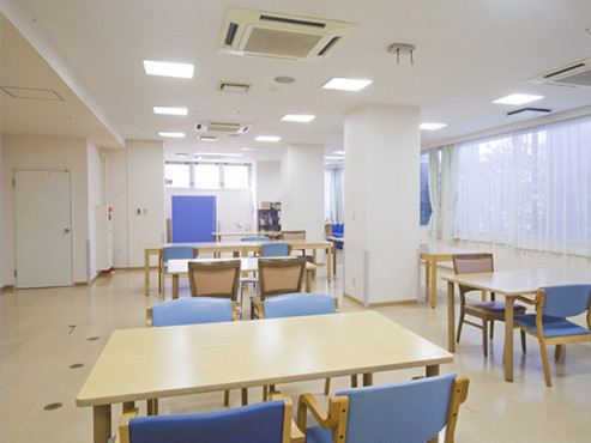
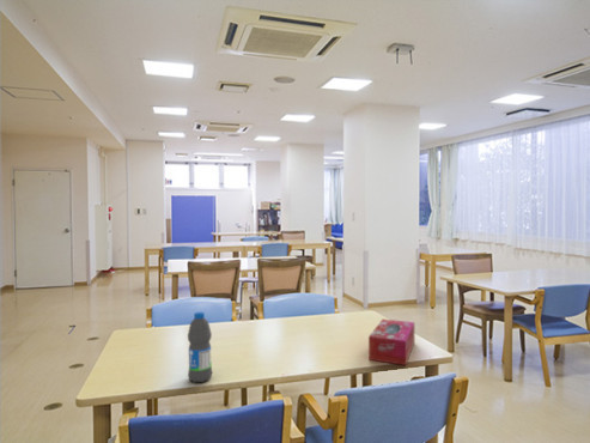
+ tissue box (393, 339)
+ water bottle (199, 345)
